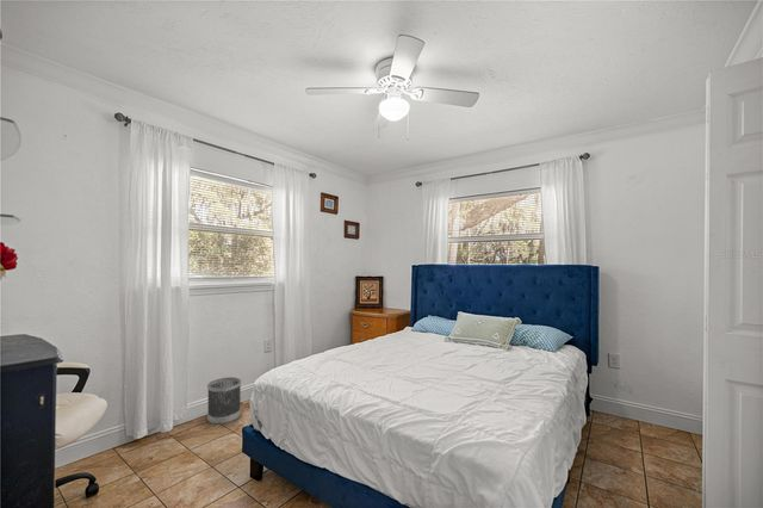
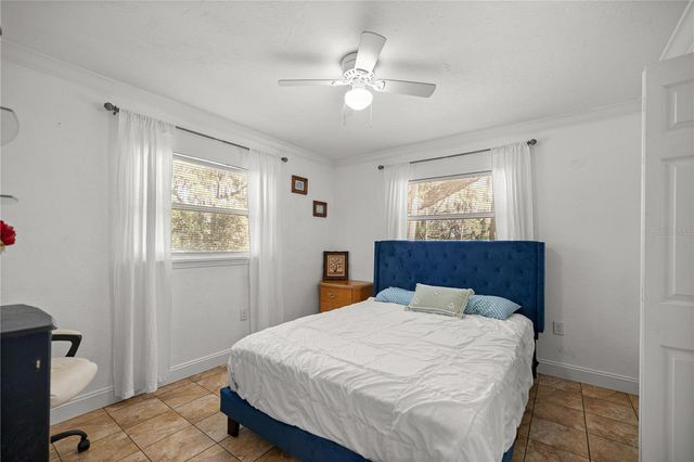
- wastebasket (224, 399)
